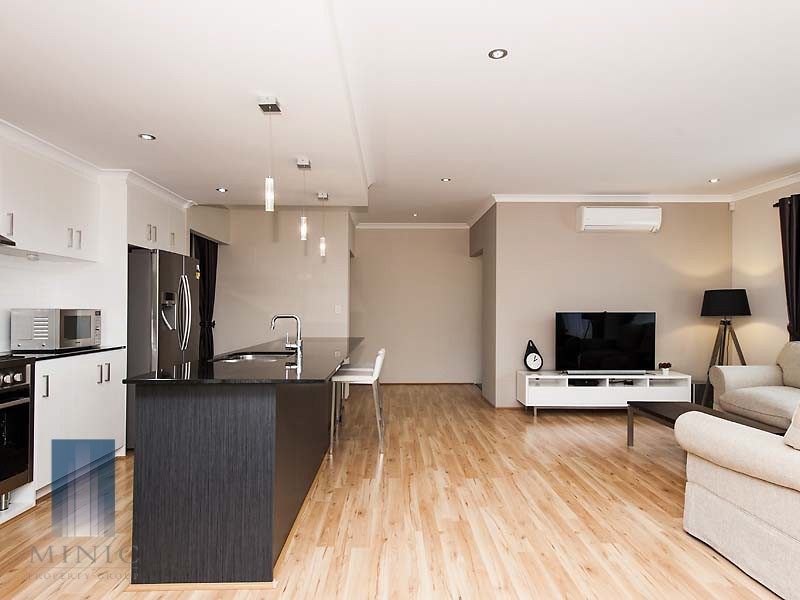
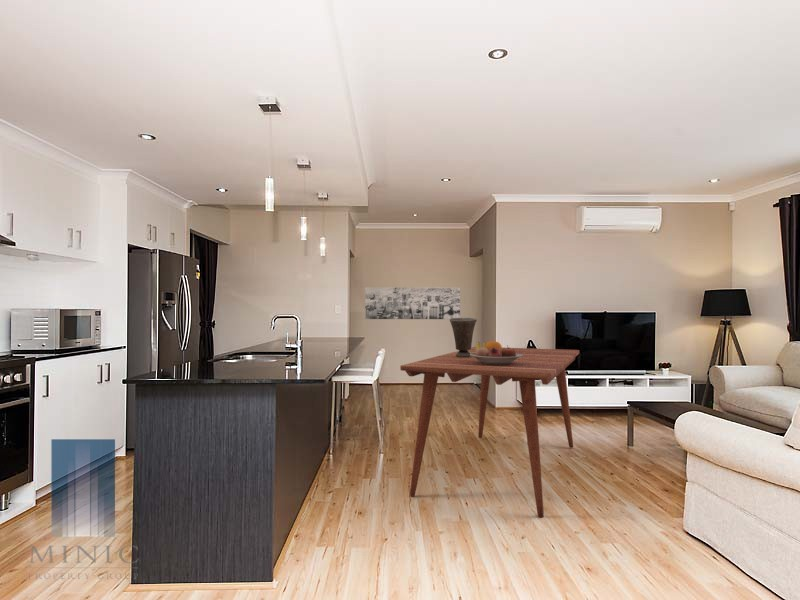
+ dining table (485, 411)
+ wall art (412, 303)
+ vase (463, 337)
+ fruit bowl (495, 352)
